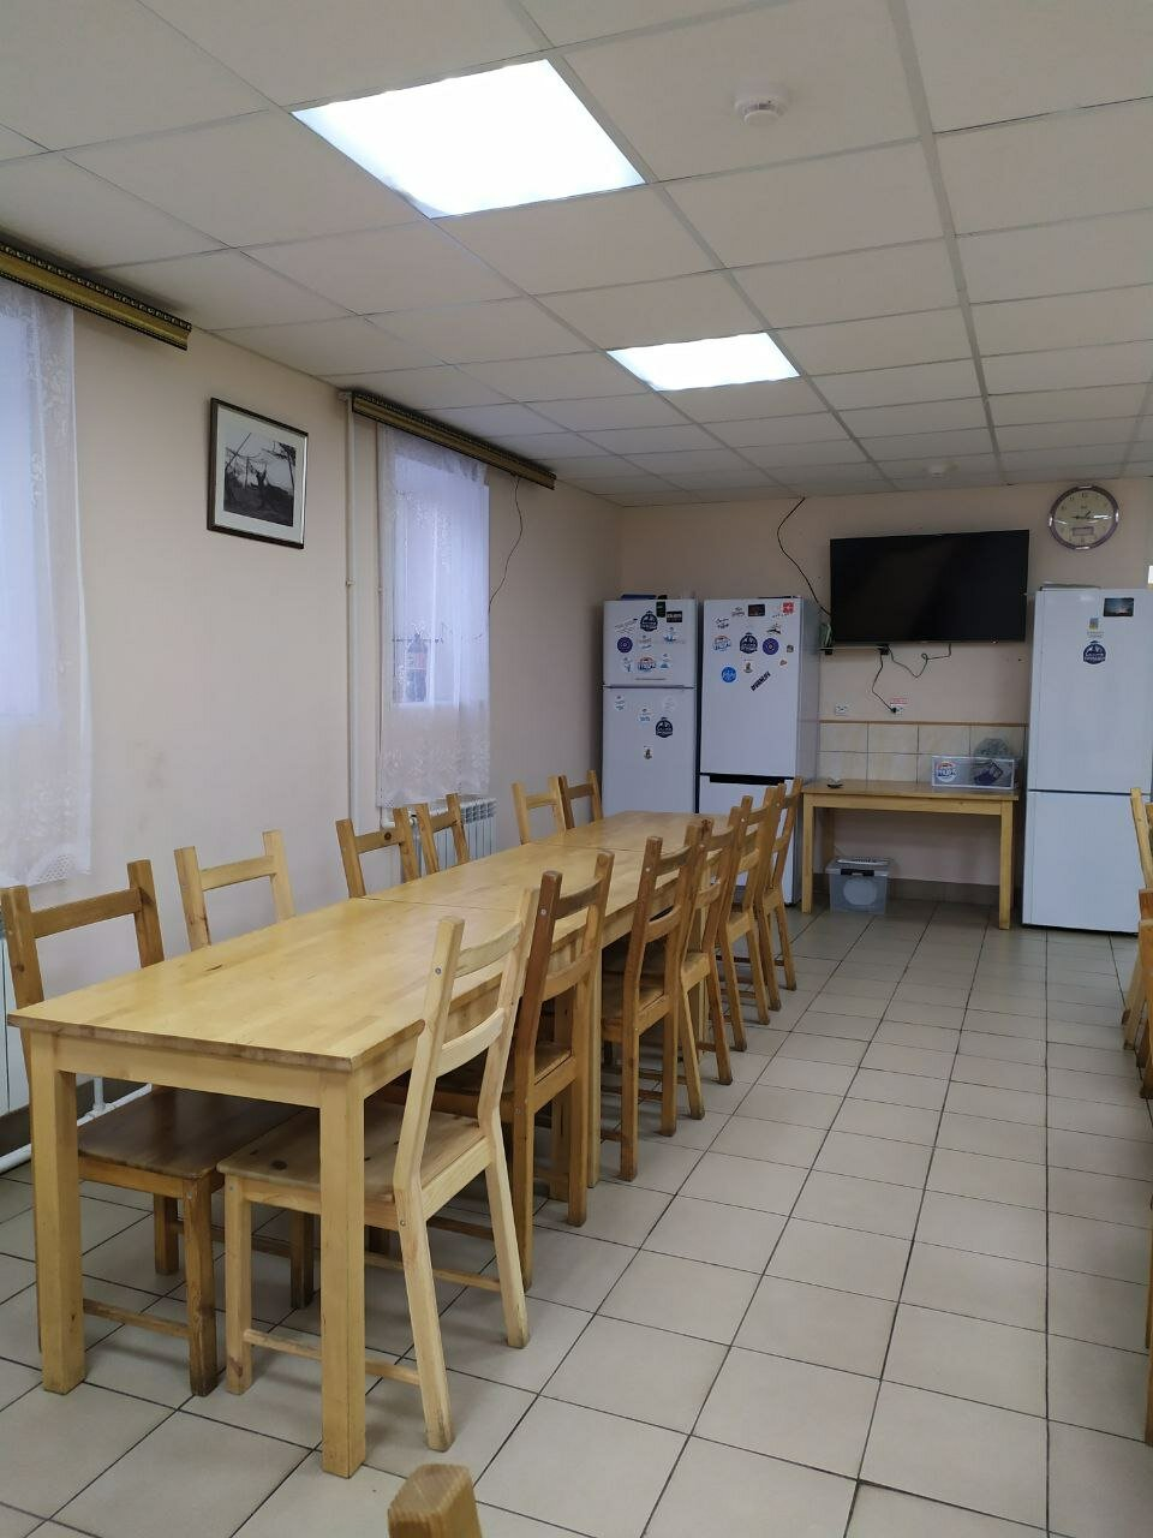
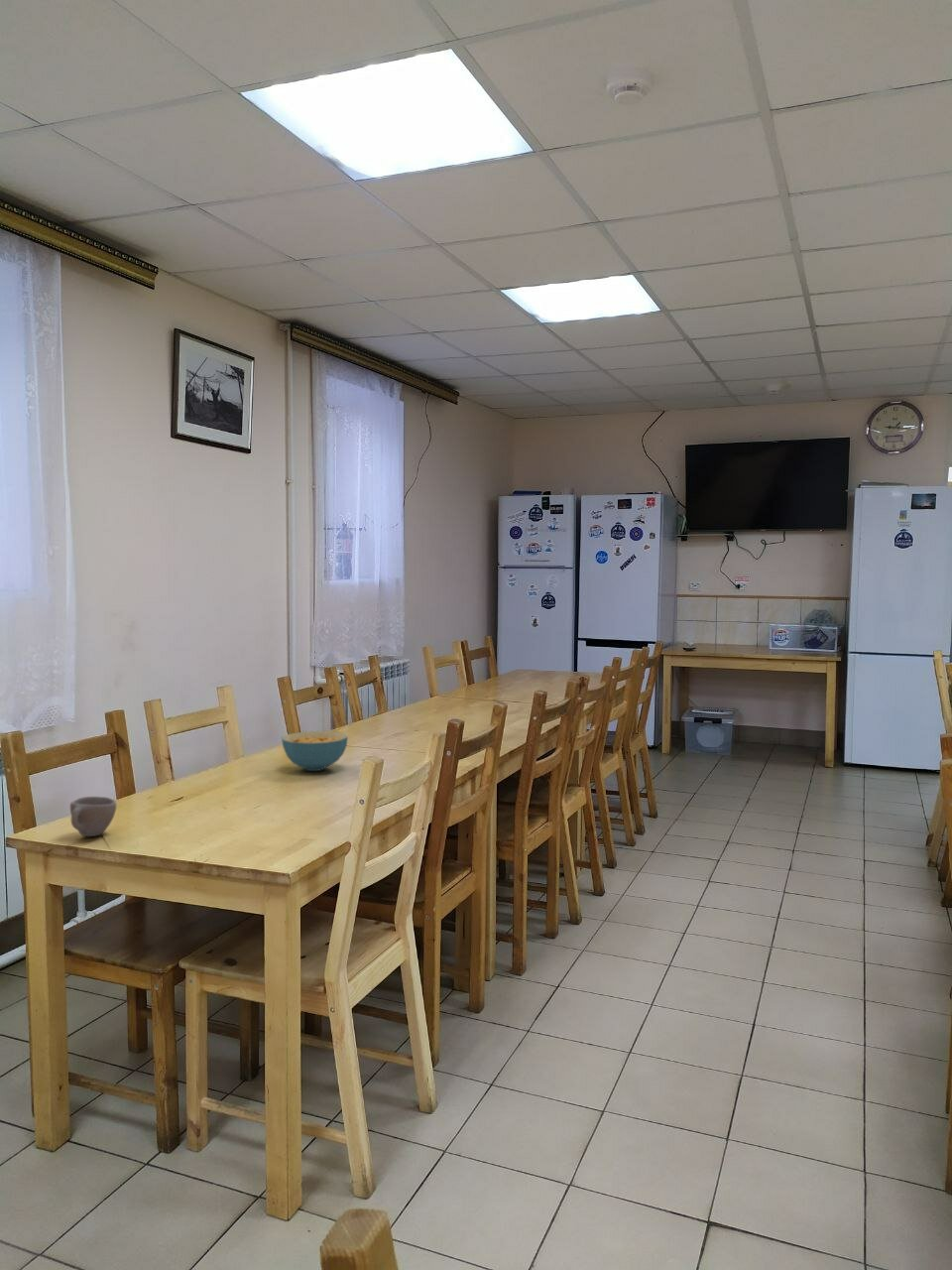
+ cereal bowl (314, 752)
+ cup (90, 819)
